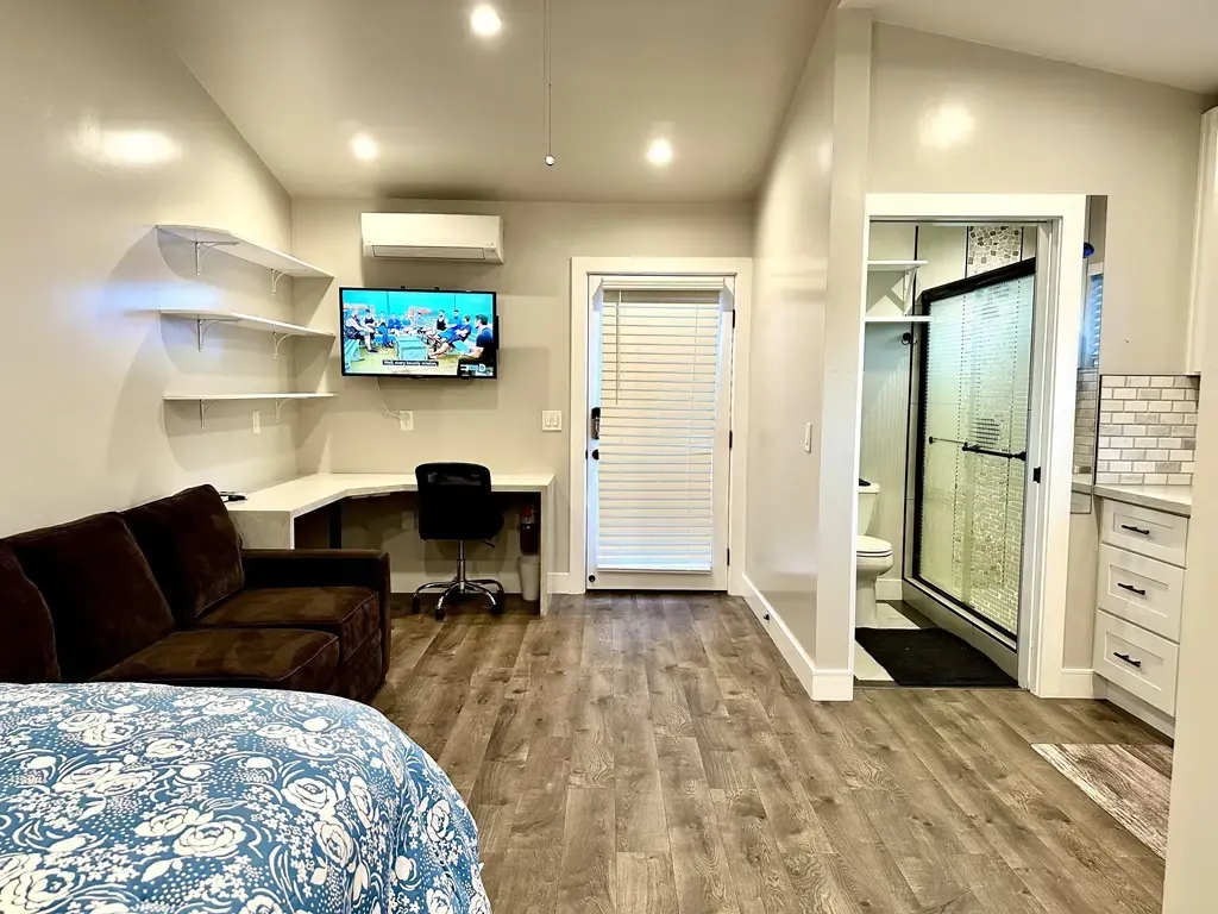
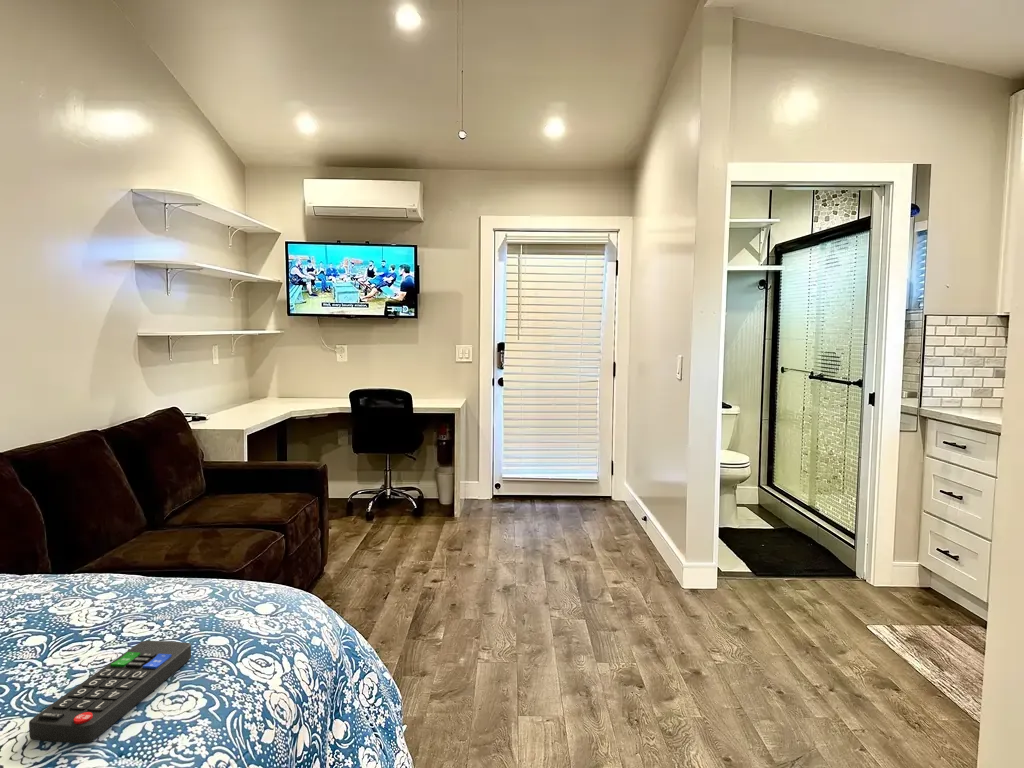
+ remote control (119, 684)
